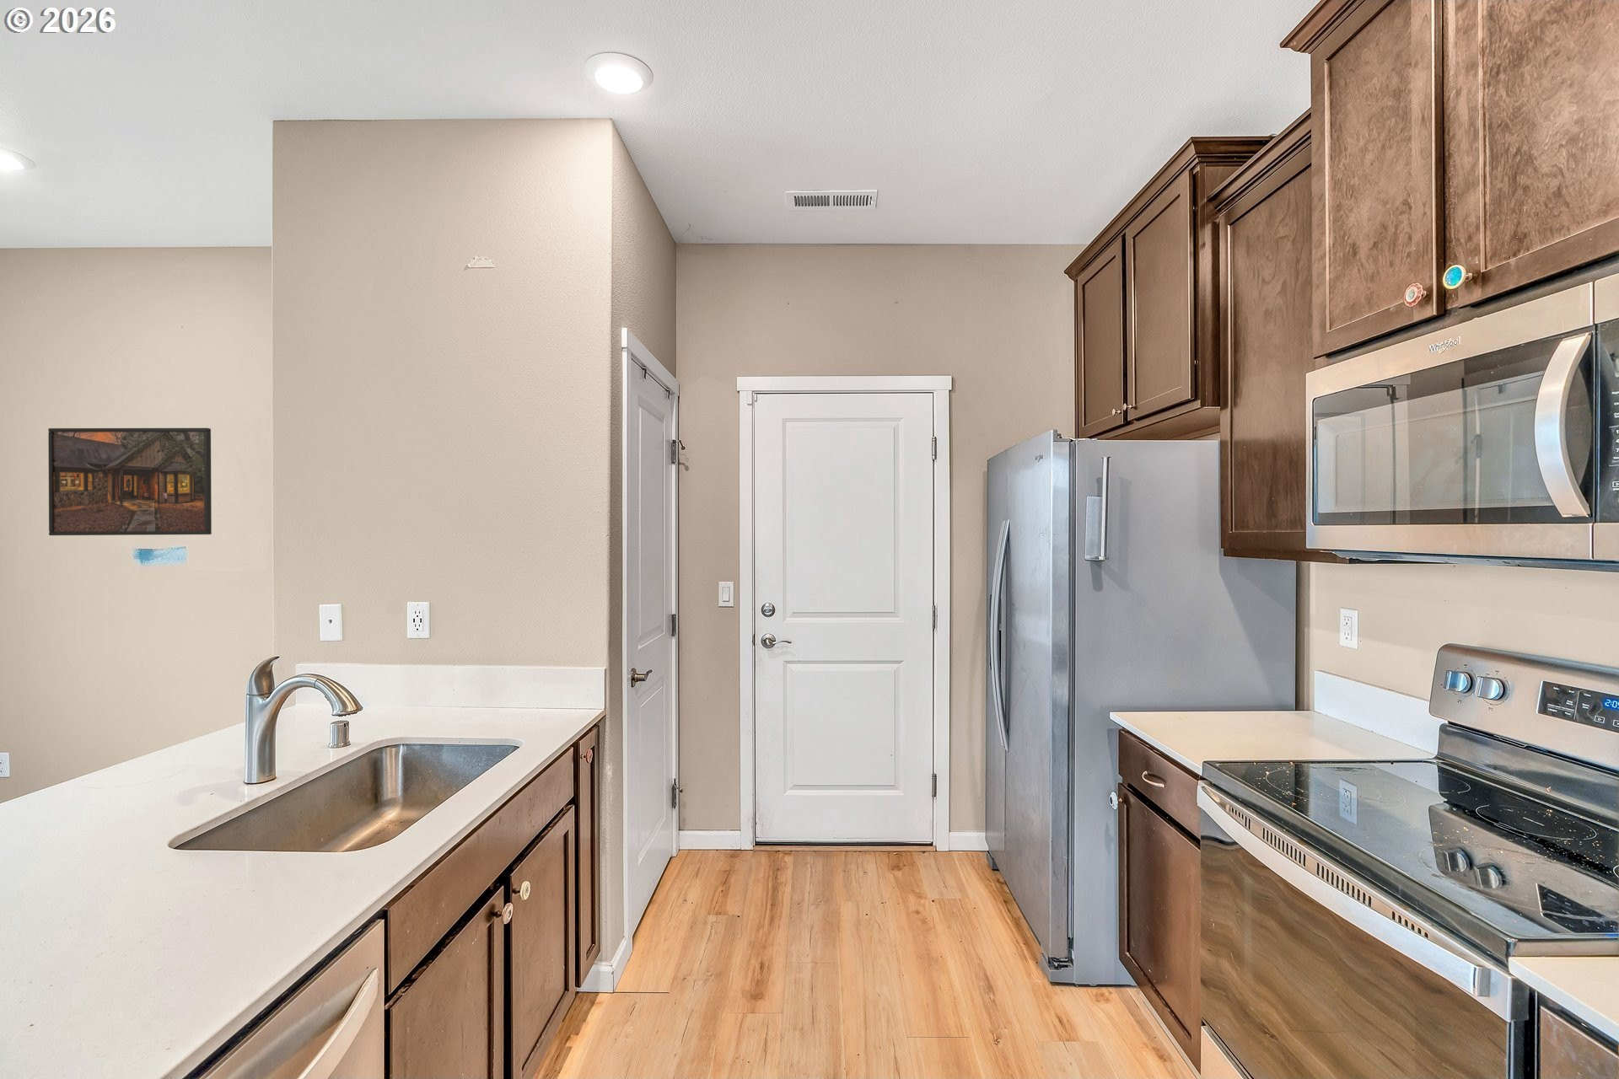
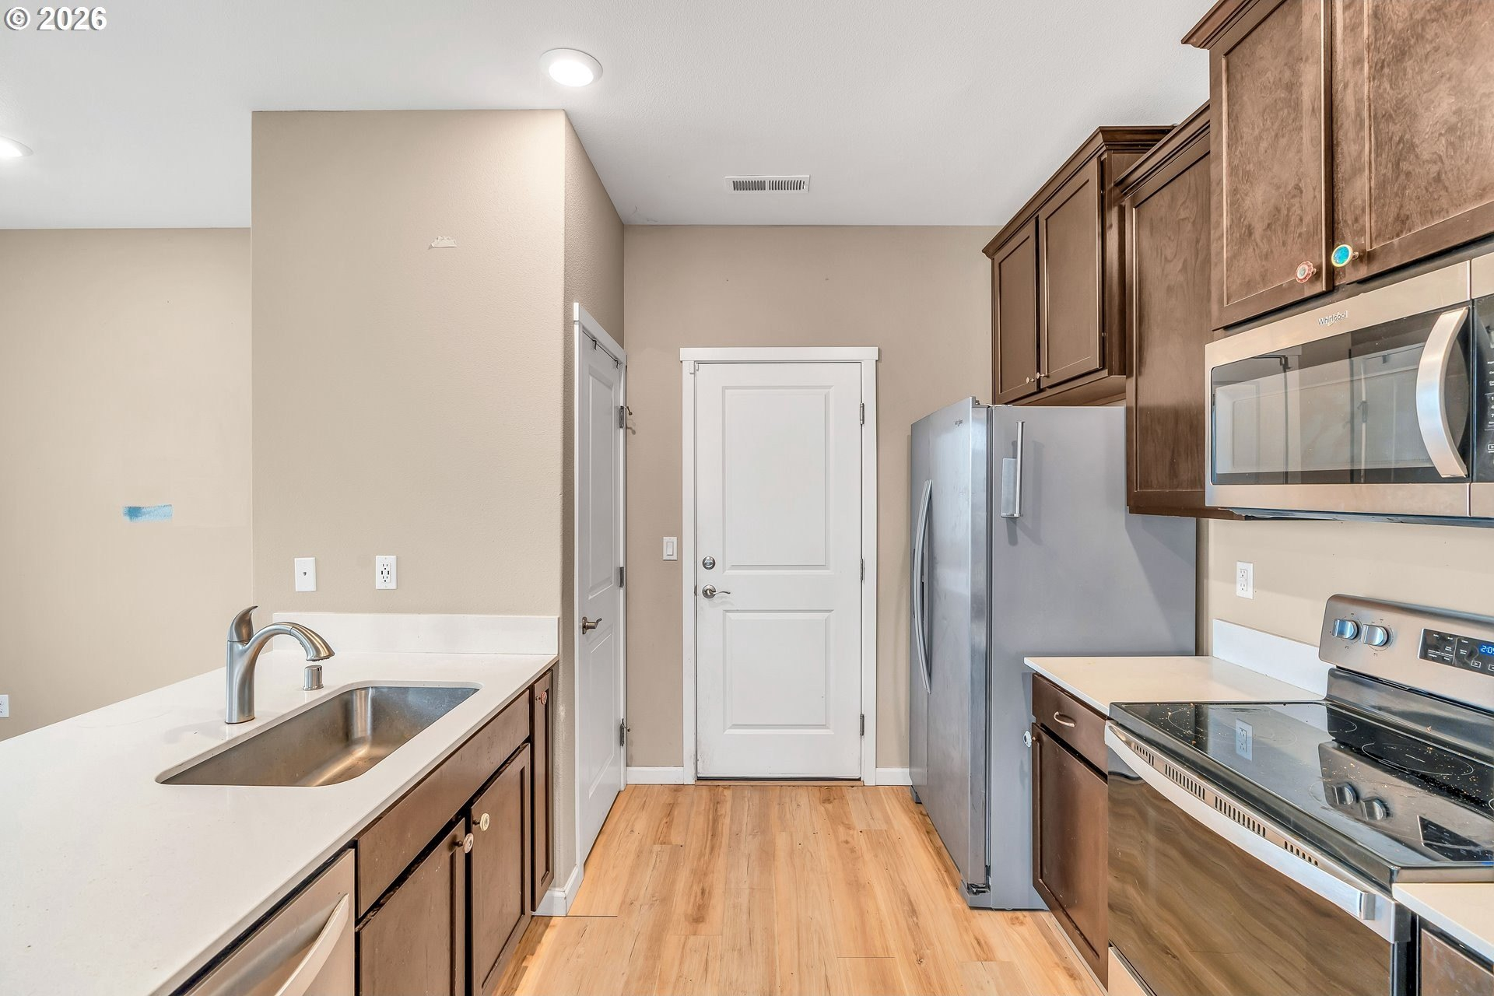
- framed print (130, 482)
